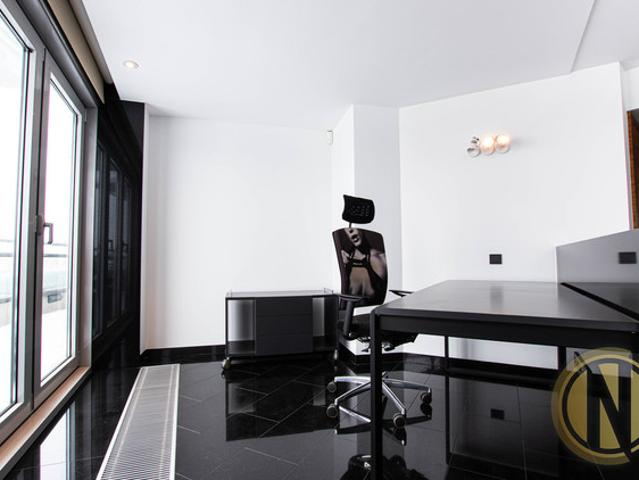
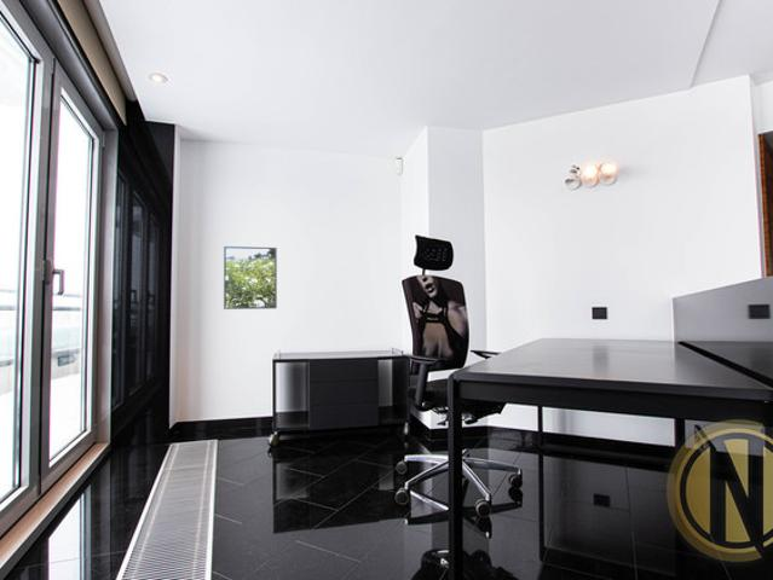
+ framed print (250, 278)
